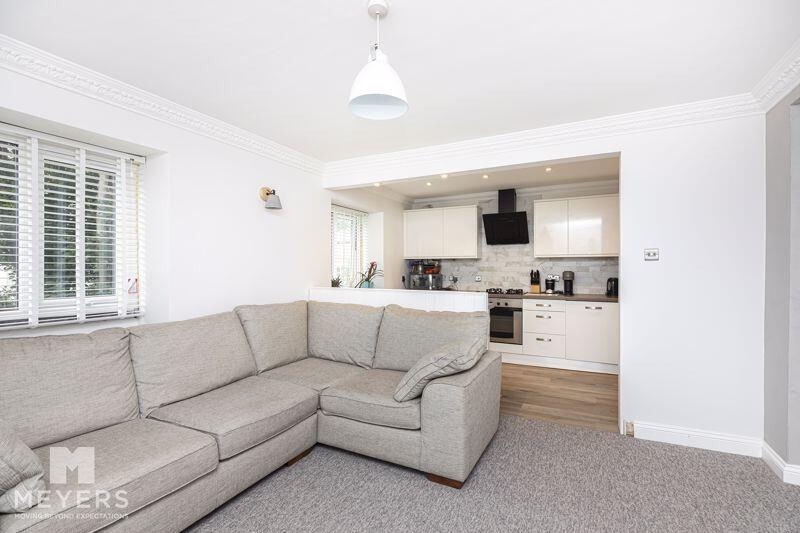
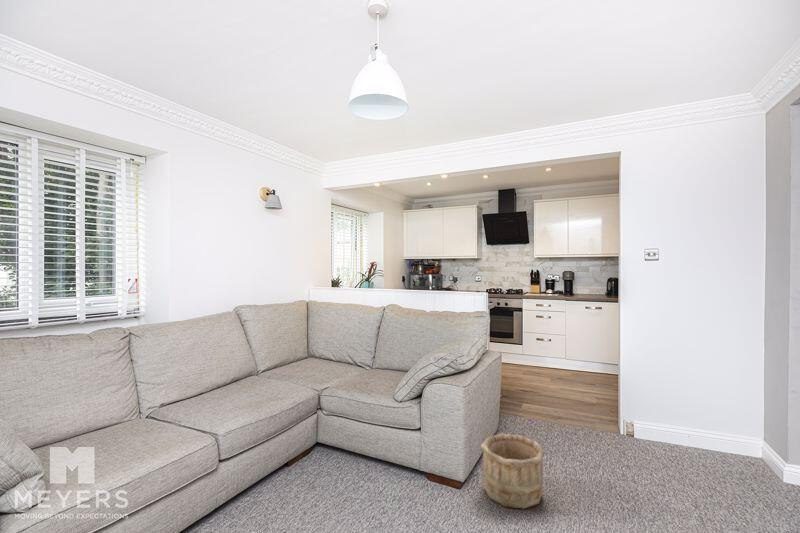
+ wooden bucket (512, 469)
